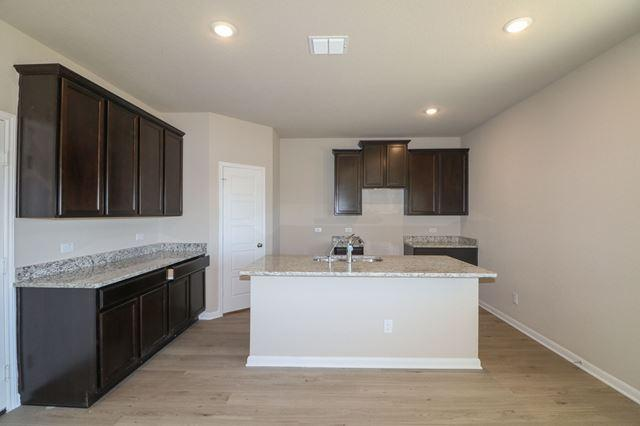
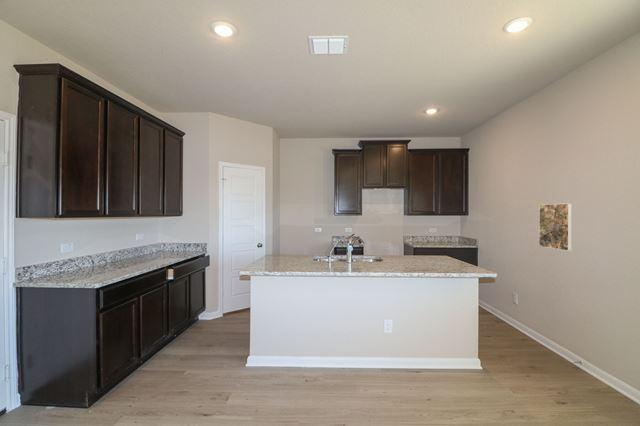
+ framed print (554, 226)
